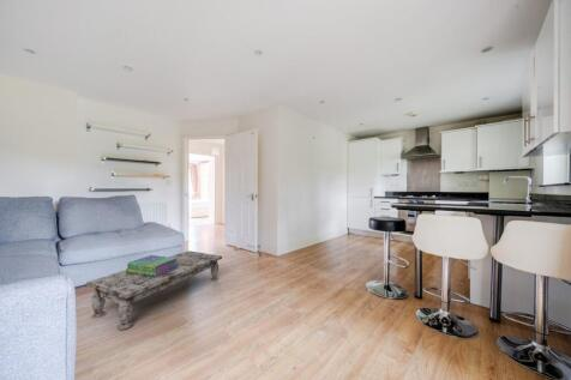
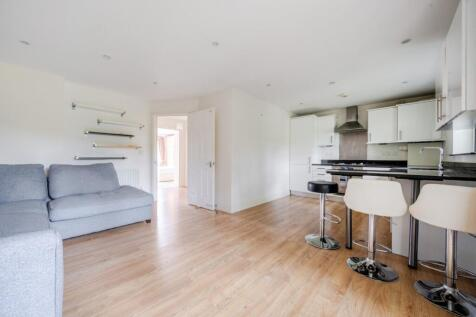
- coffee table (166, 281)
- stack of books (152, 265)
